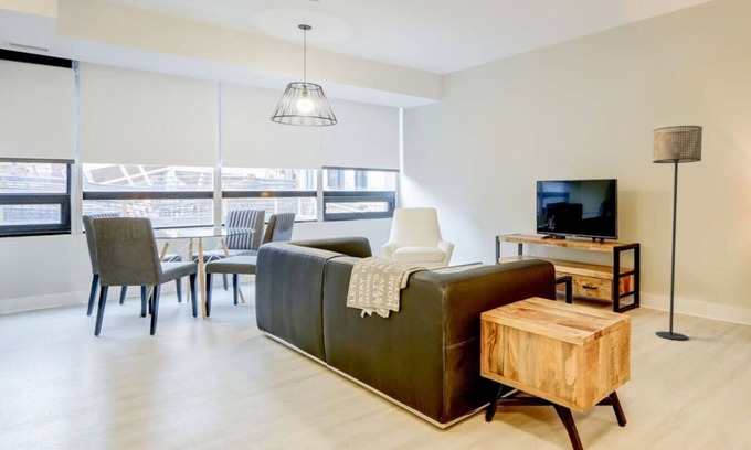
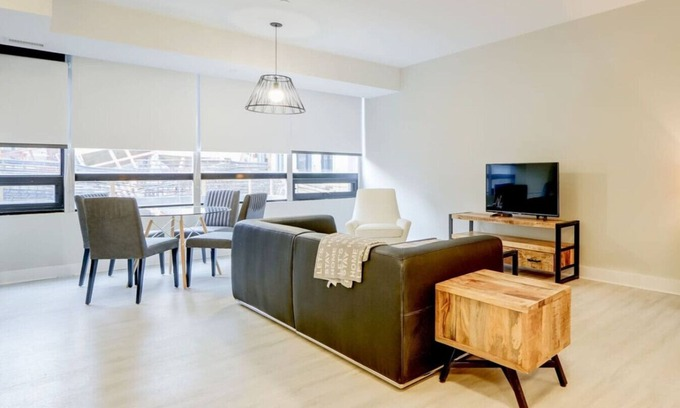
- floor lamp (674, 233)
